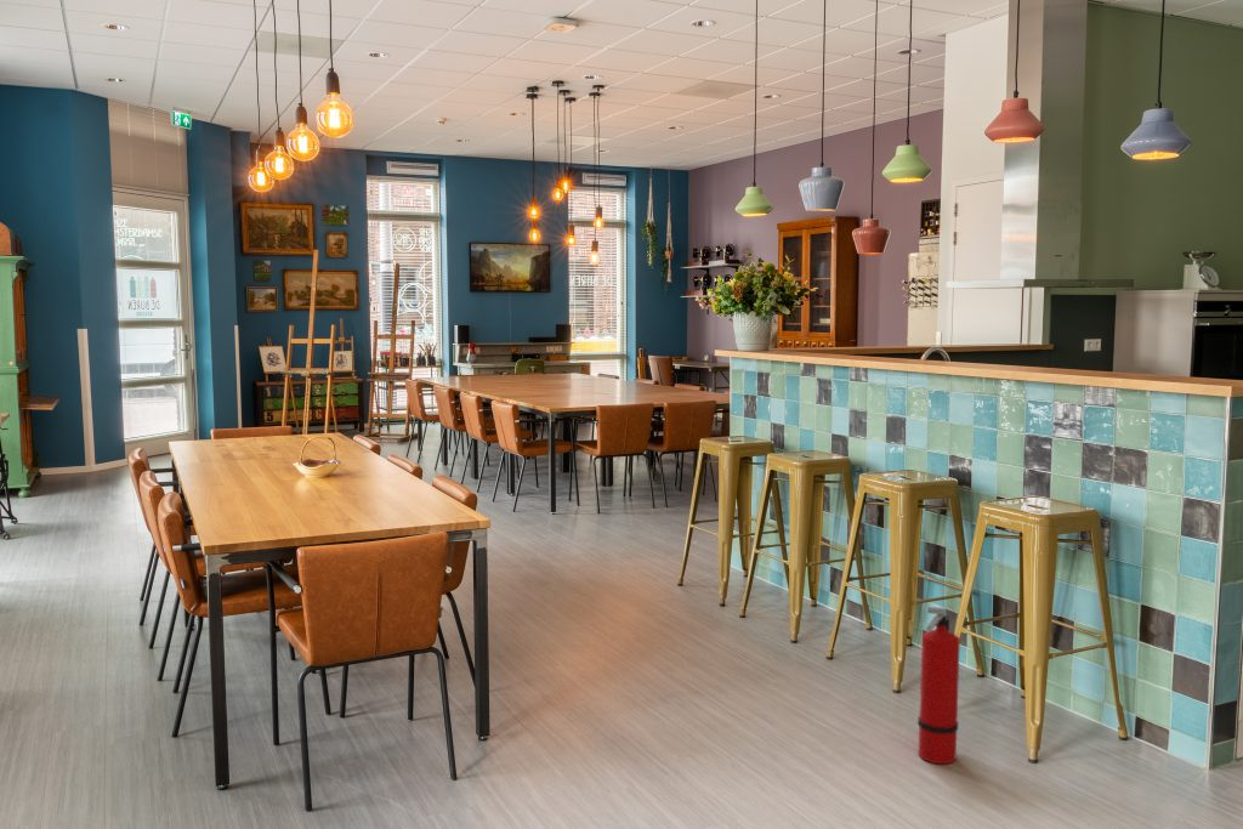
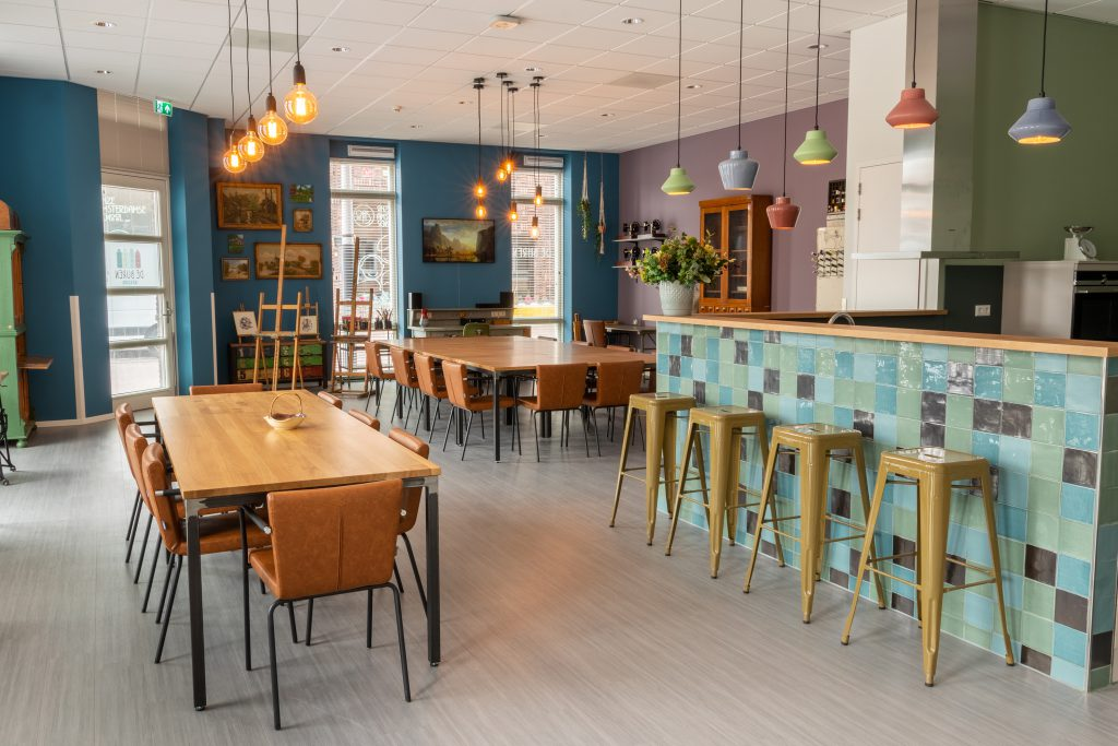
- fire extinguisher (937, 680)
